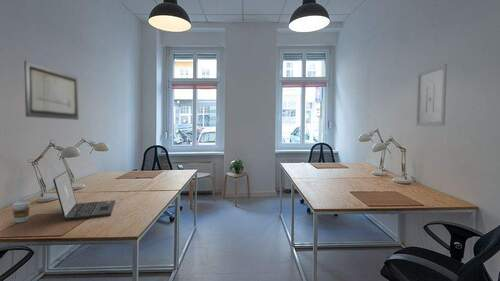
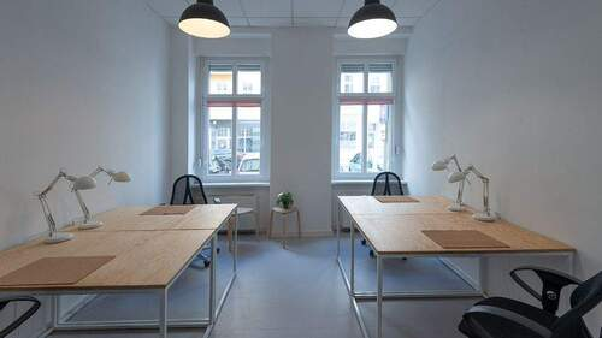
- laptop (89, 202)
- wall art (430, 97)
- coffee cup (21, 211)
- wall art (55, 94)
